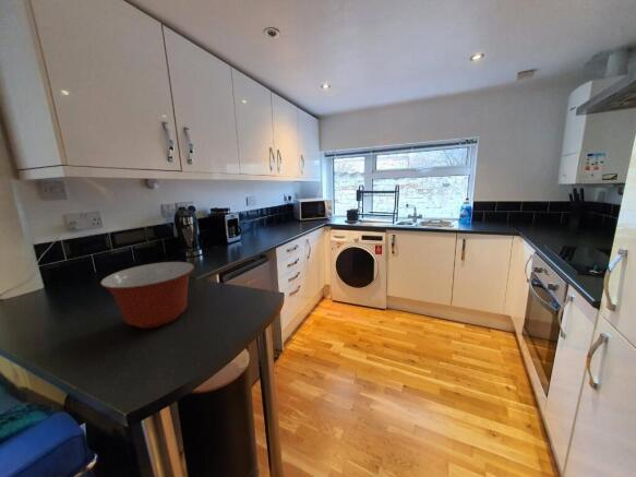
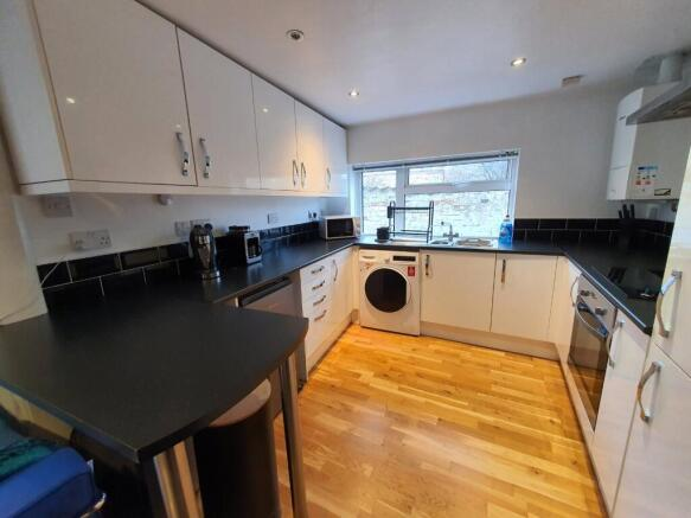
- mixing bowl (154, 296)
